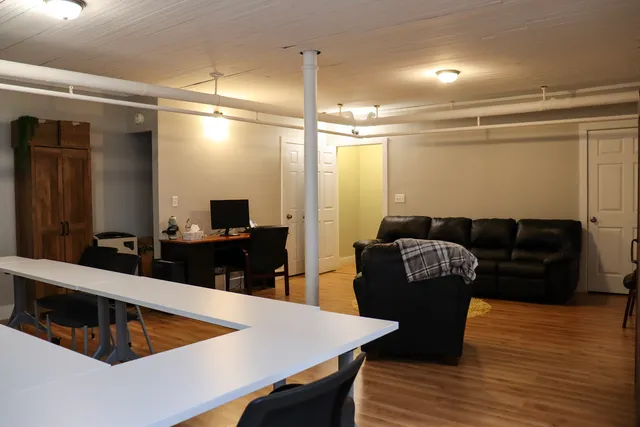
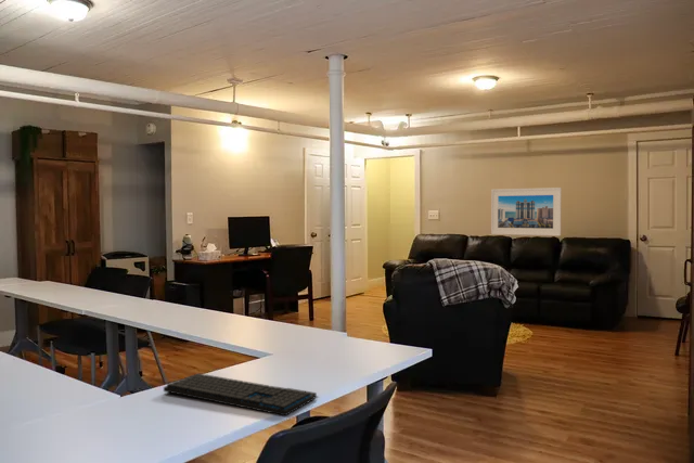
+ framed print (525, 211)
+ keyboard (240, 390)
